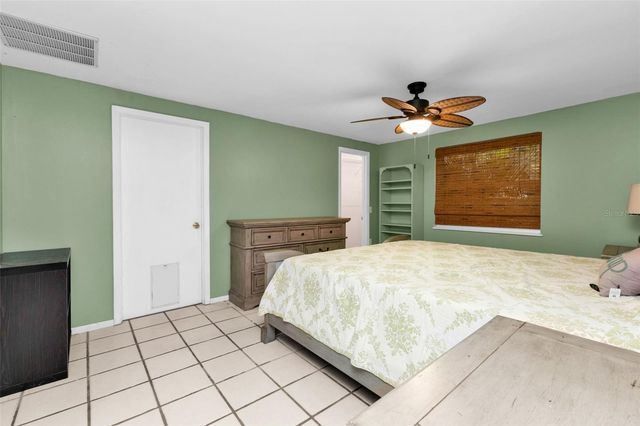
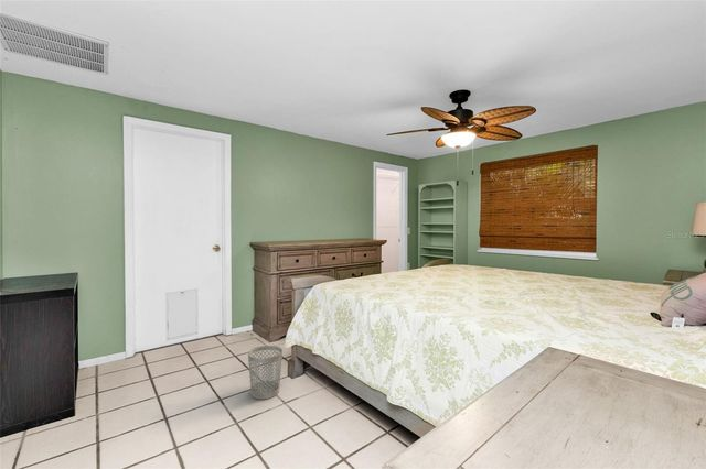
+ wastebasket (265, 372)
